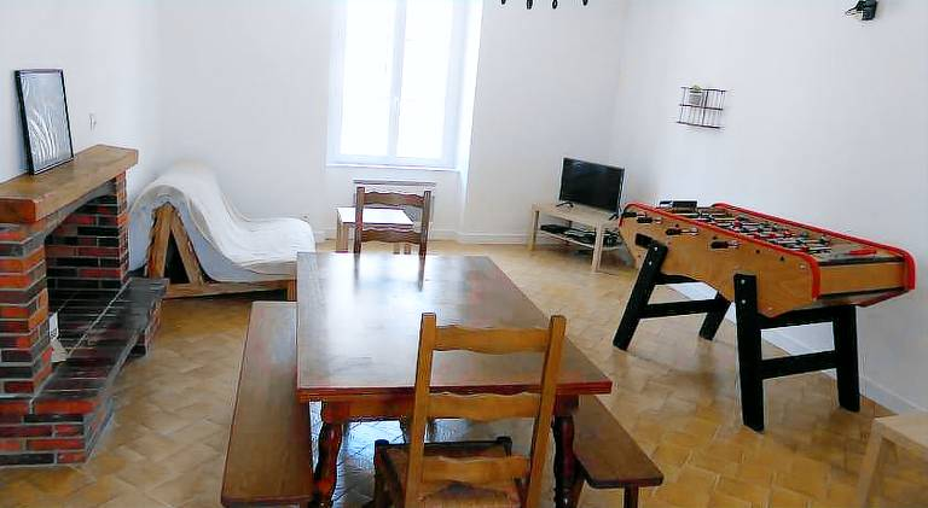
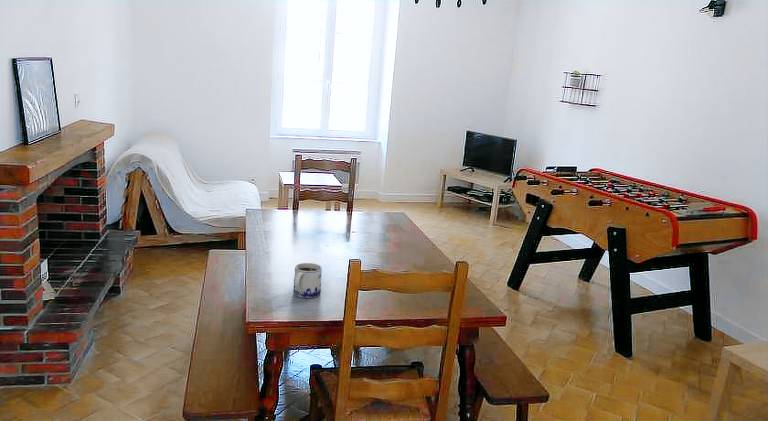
+ mug (306, 281)
